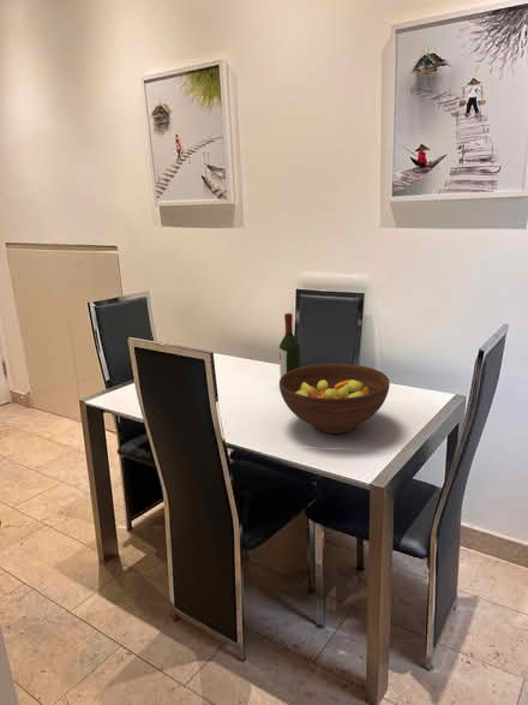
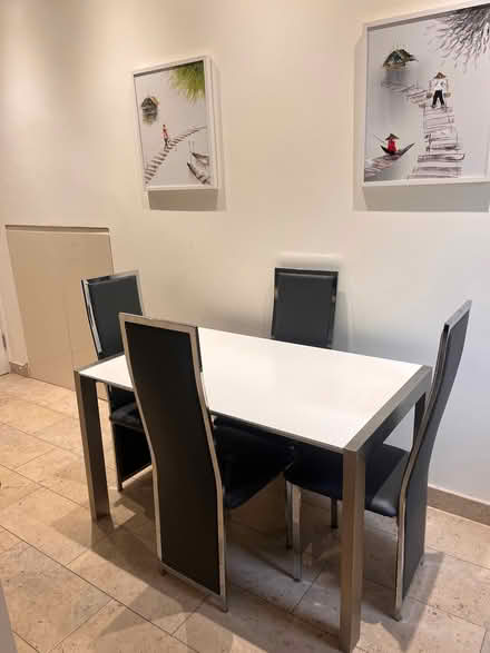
- fruit bowl (334, 402)
- wine bottle (289, 351)
